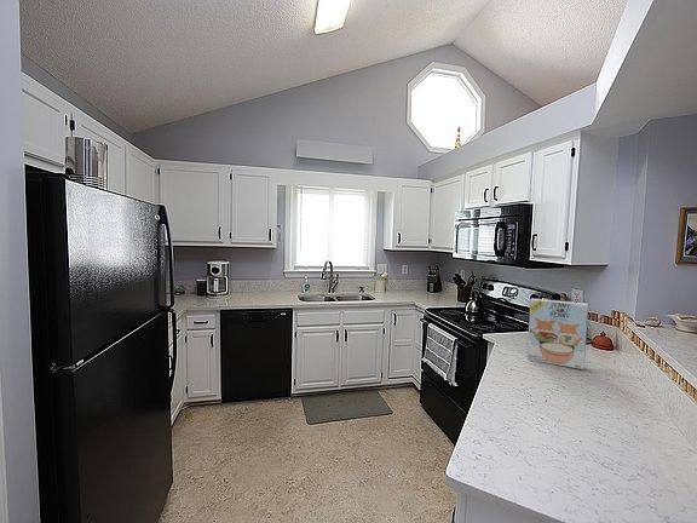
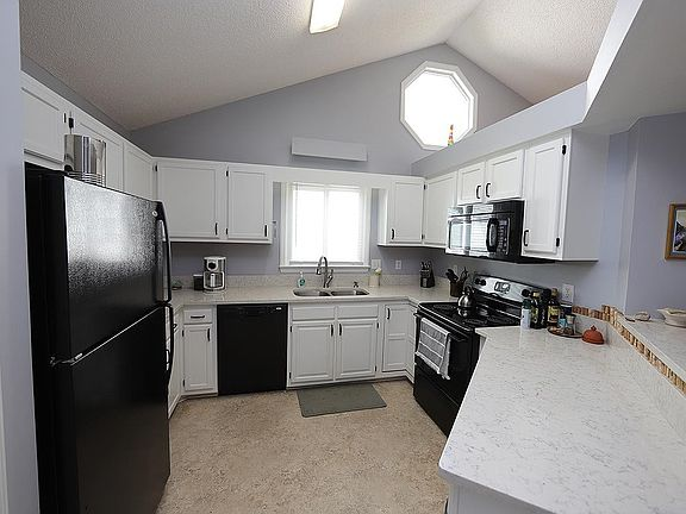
- cereal box (555, 332)
